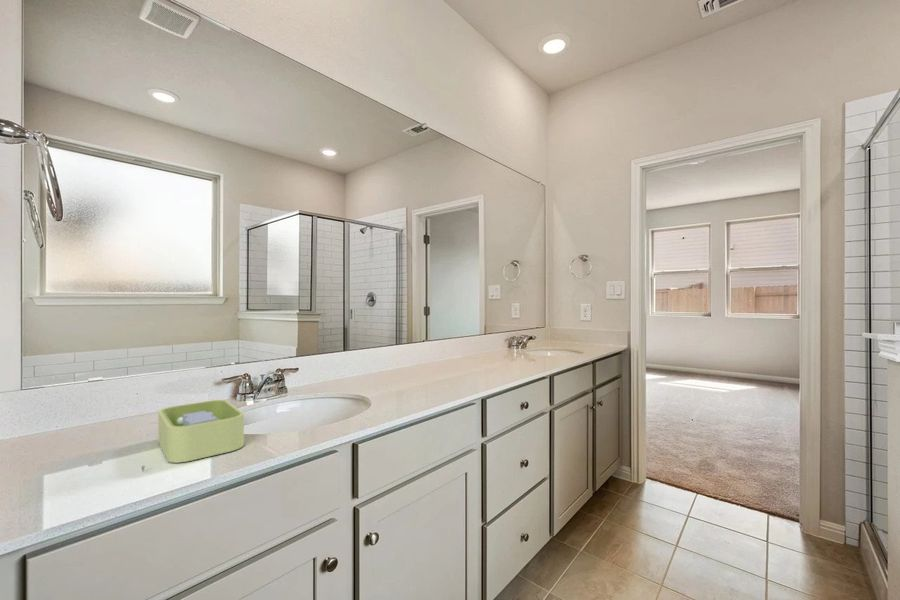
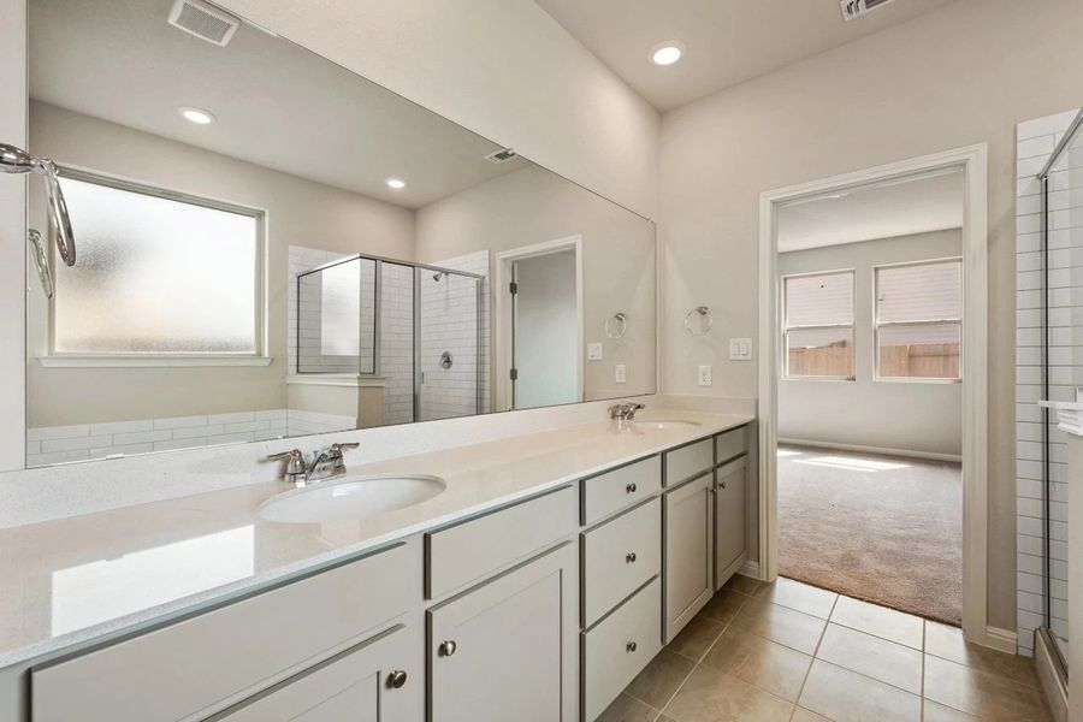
- soap dish (189, 429)
